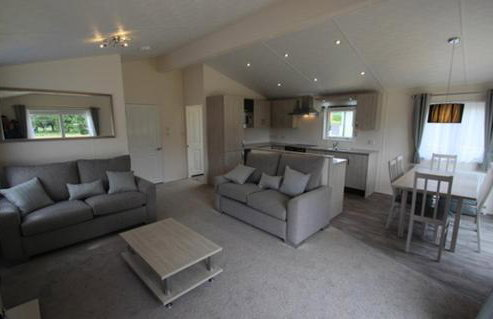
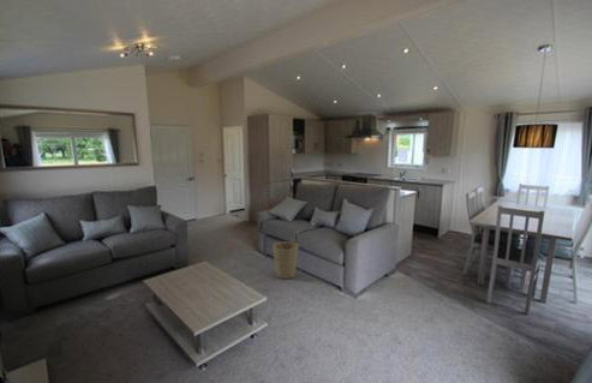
+ basket (285, 257)
